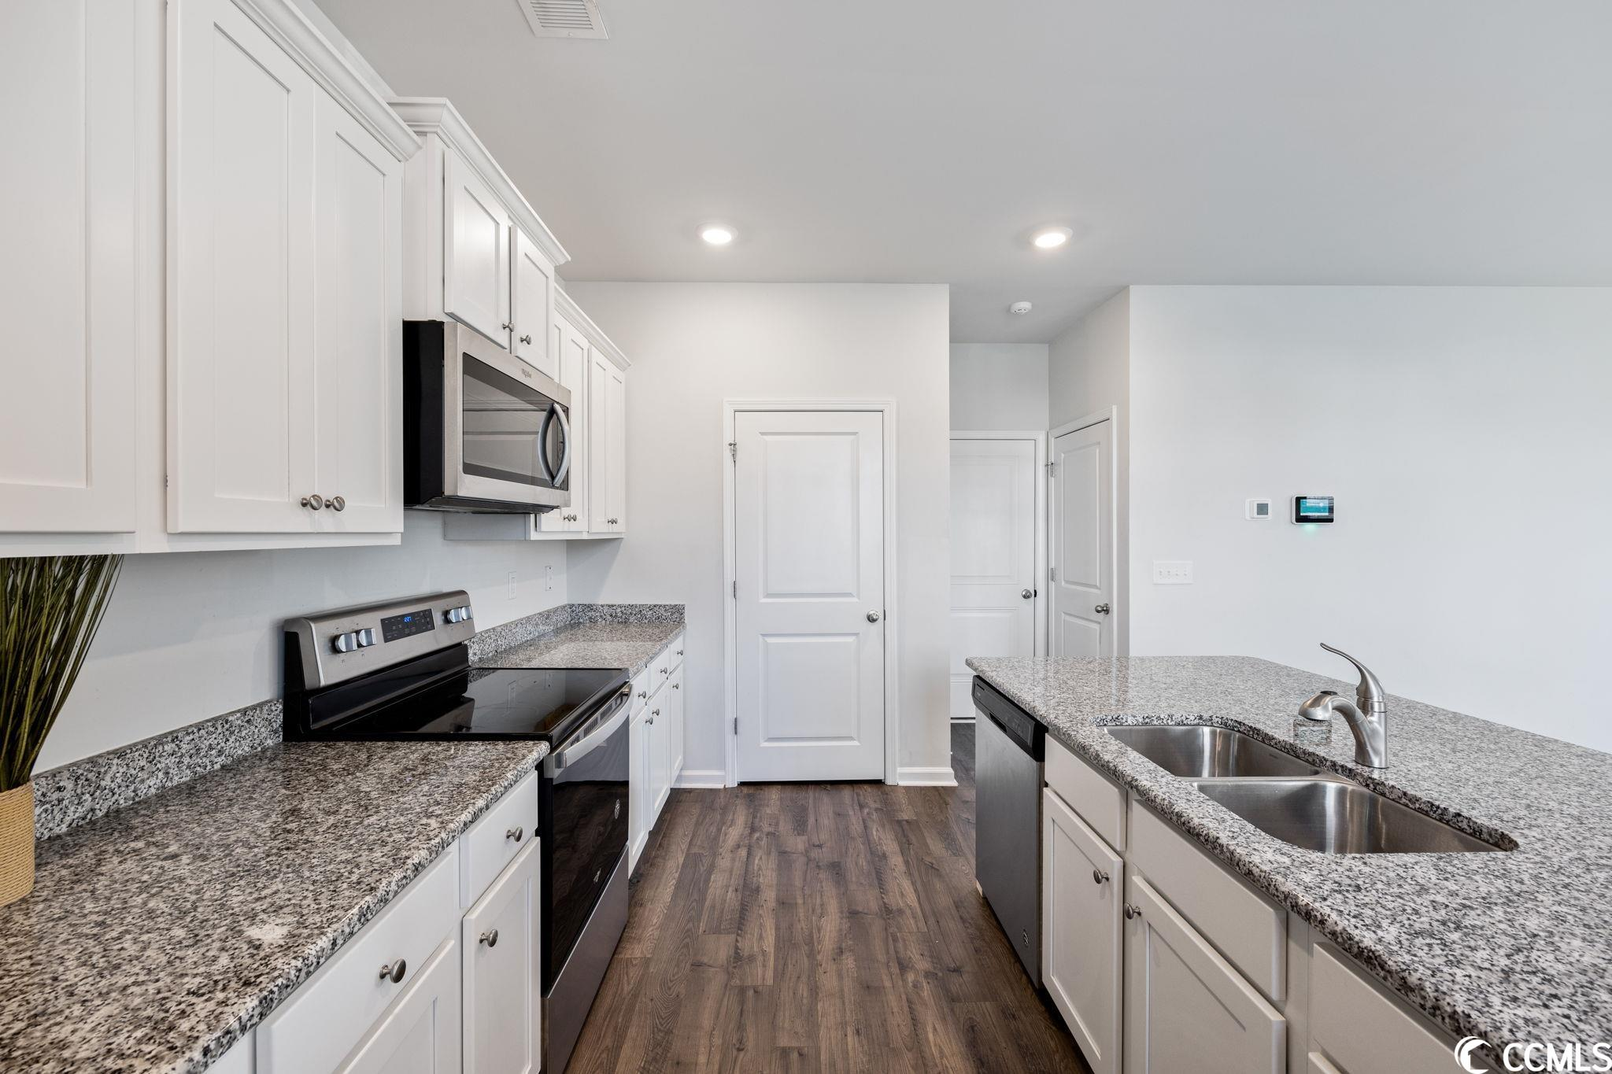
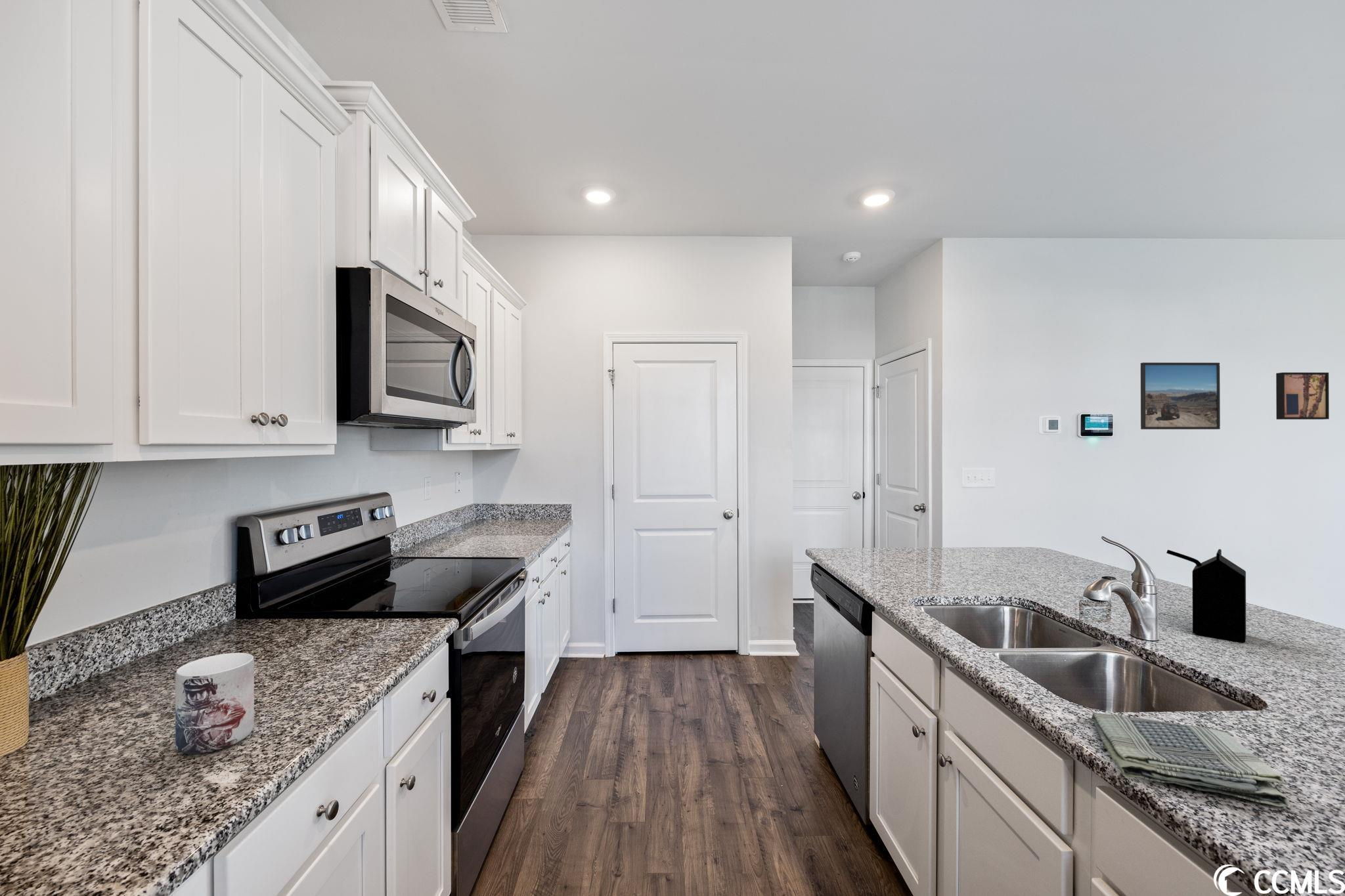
+ wall art (1302, 396)
+ dish towel (1178, 749)
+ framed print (1180, 396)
+ juice carton (1204, 590)
+ mug (207, 702)
